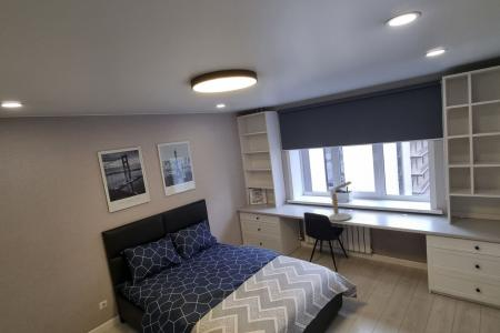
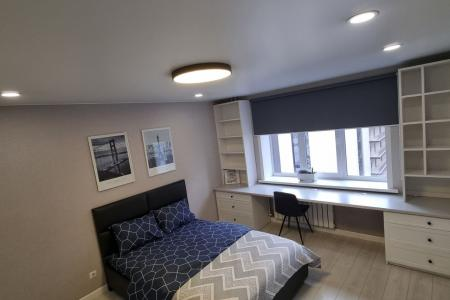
- desk lamp (337, 202)
